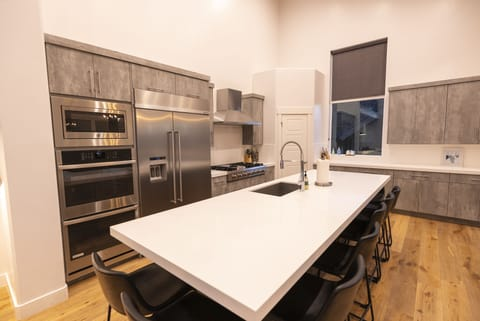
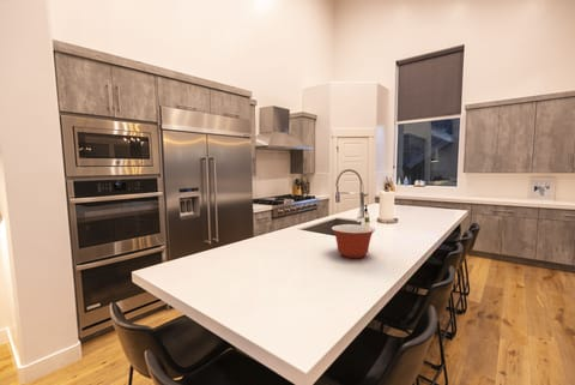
+ mixing bowl (352, 241)
